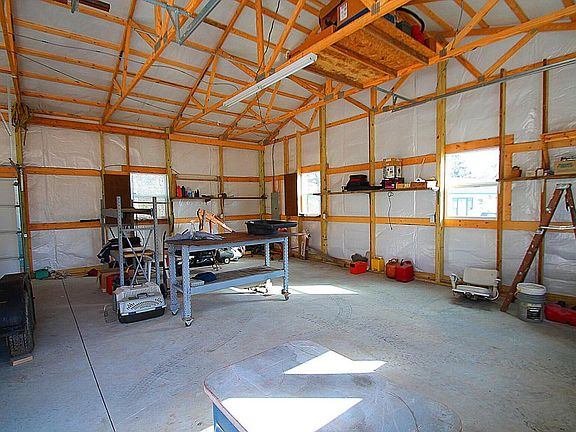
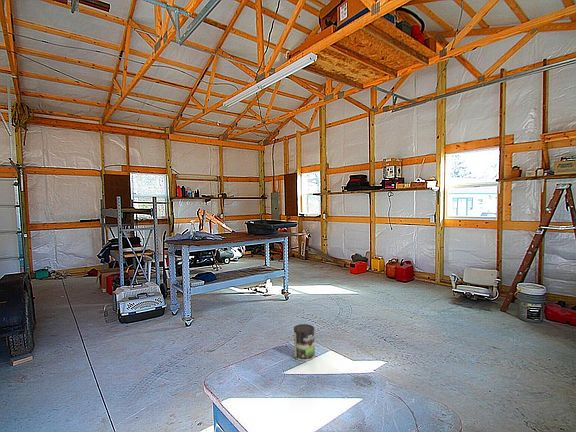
+ coffee can (304, 341)
